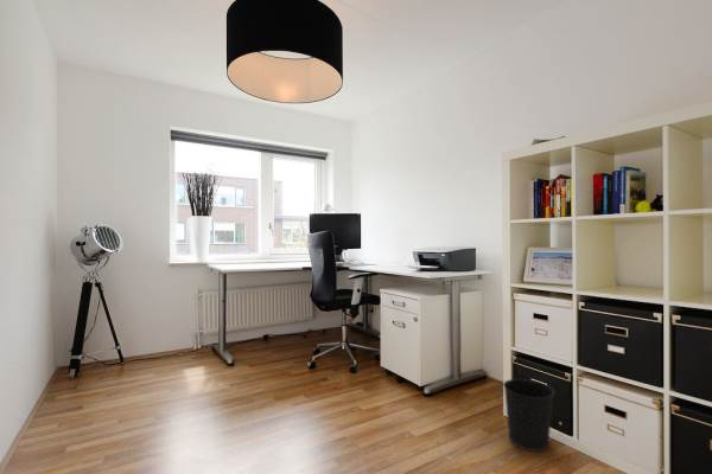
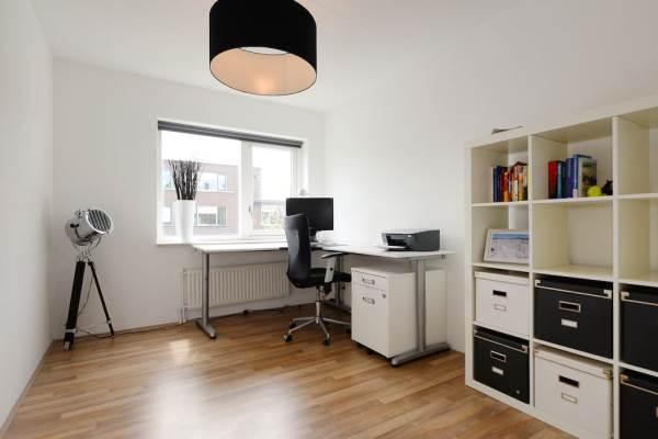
- wastebasket (528, 414)
